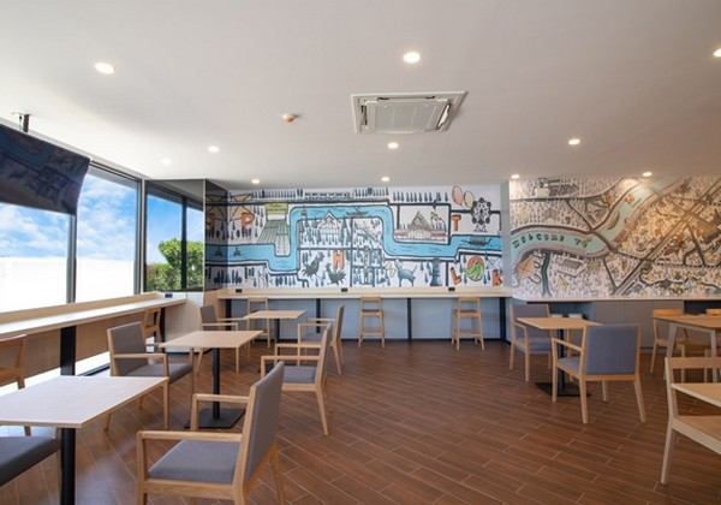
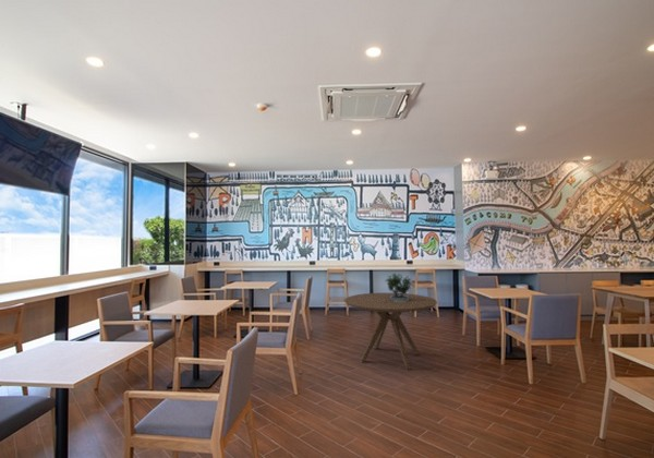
+ dining table (392, 326)
+ potted plant (398, 285)
